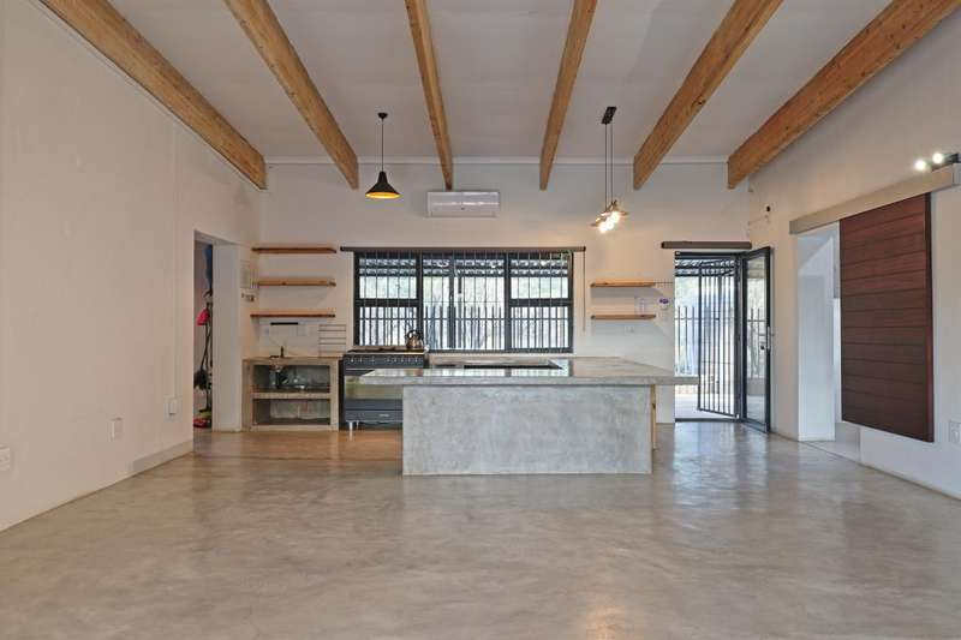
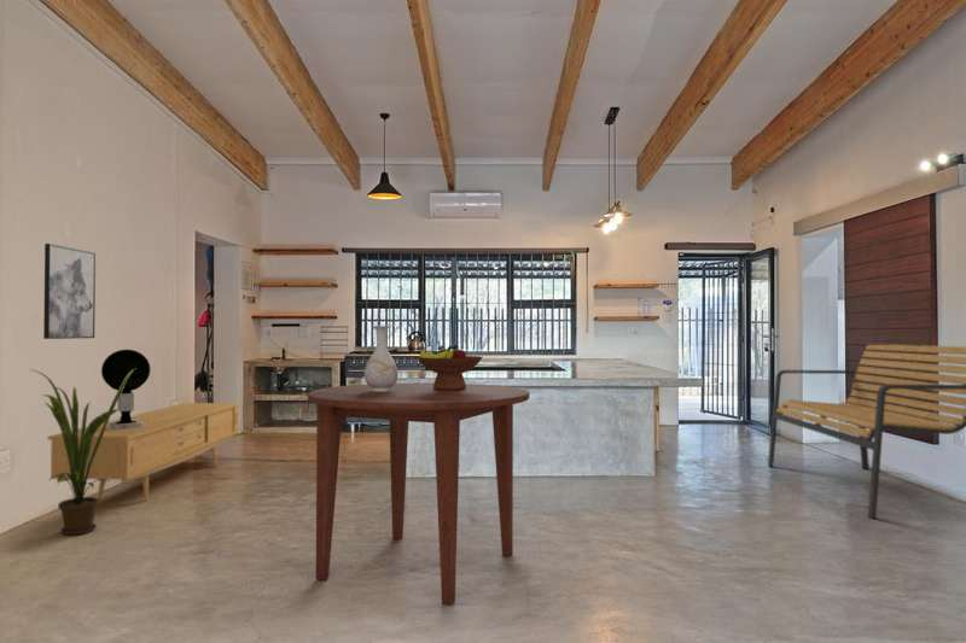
+ dining table (405, 478)
+ table lamp (126, 387)
+ bench (867, 416)
+ house plant (69, 450)
+ fruit bowl (449, 366)
+ sideboard (161, 449)
+ vase (380, 357)
+ wall art (70, 293)
